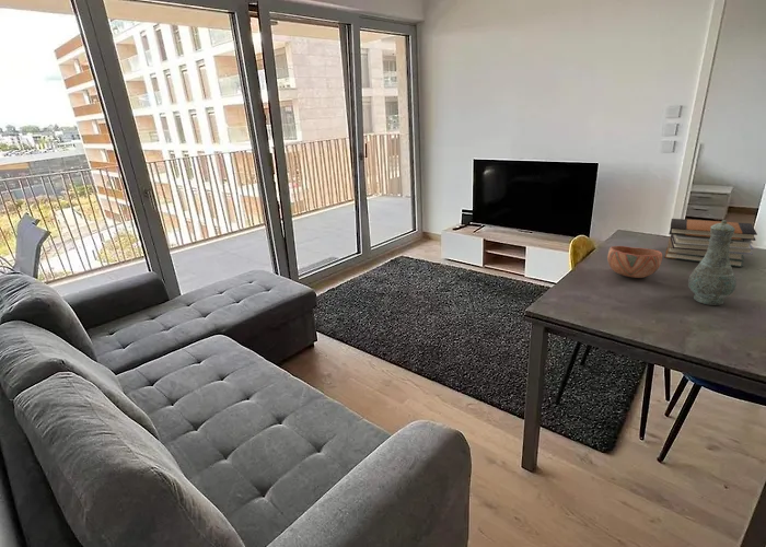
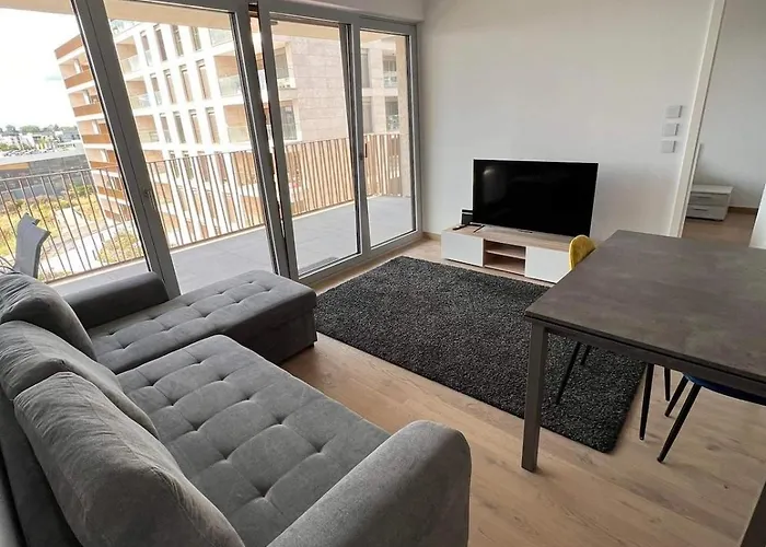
- book stack (707, 241)
- bowl (632, 261)
- vase (716, 261)
